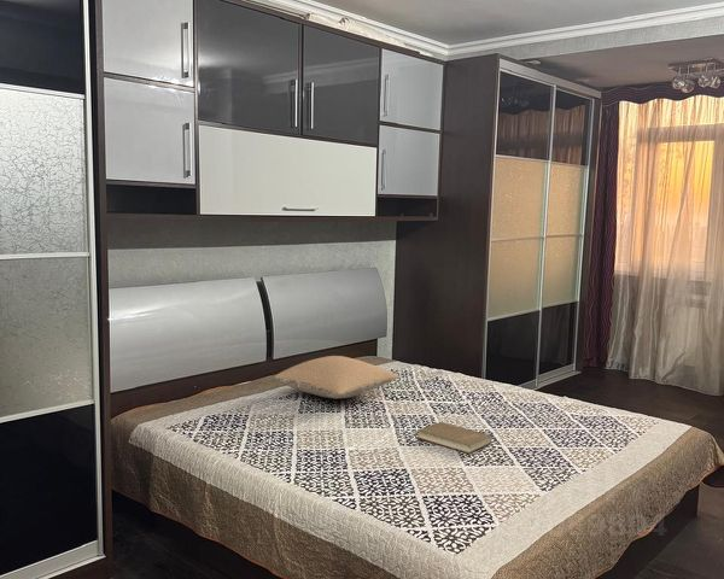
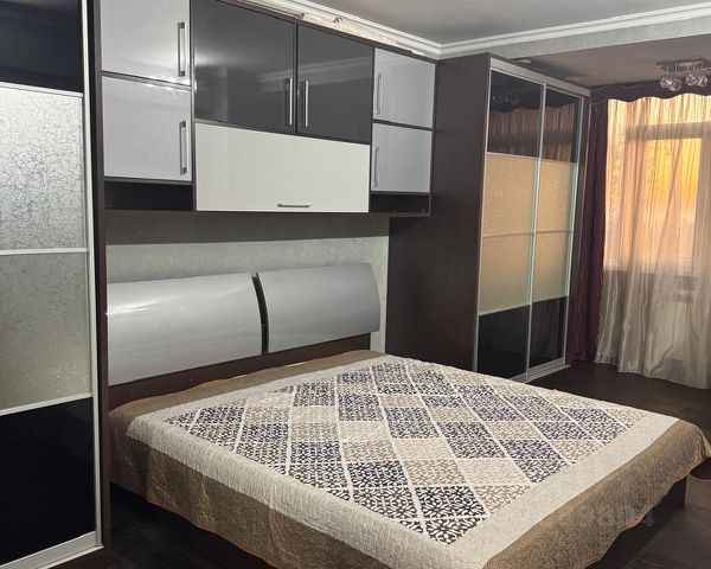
- pillow (337, 376)
- book (454, 437)
